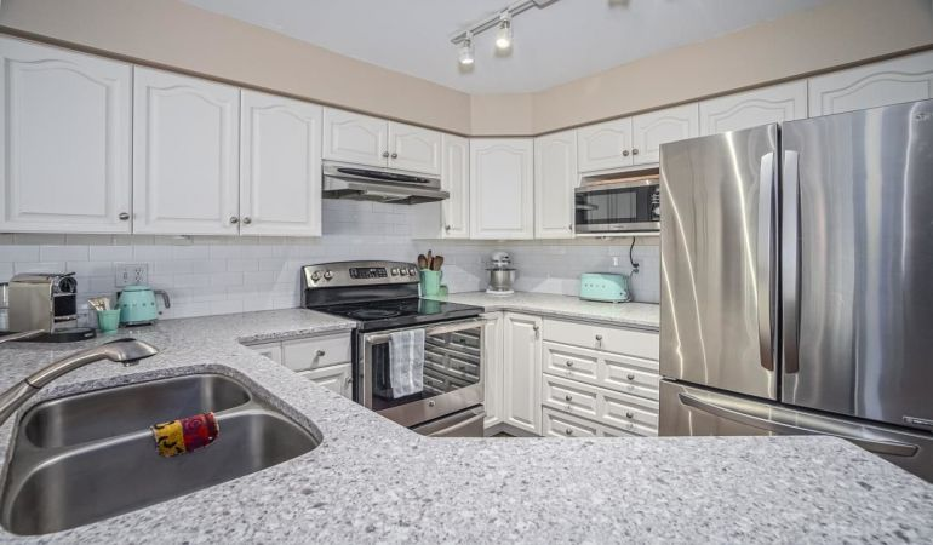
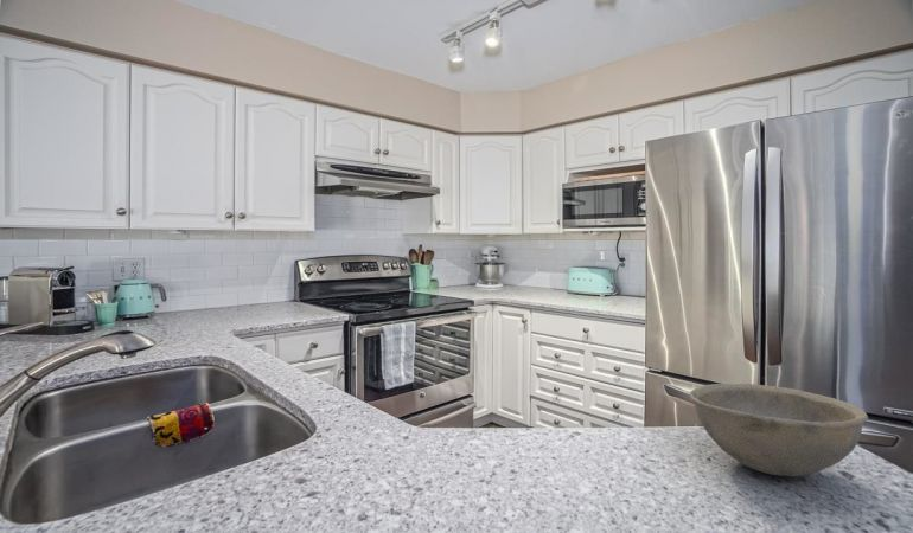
+ bowl (770, 434)
